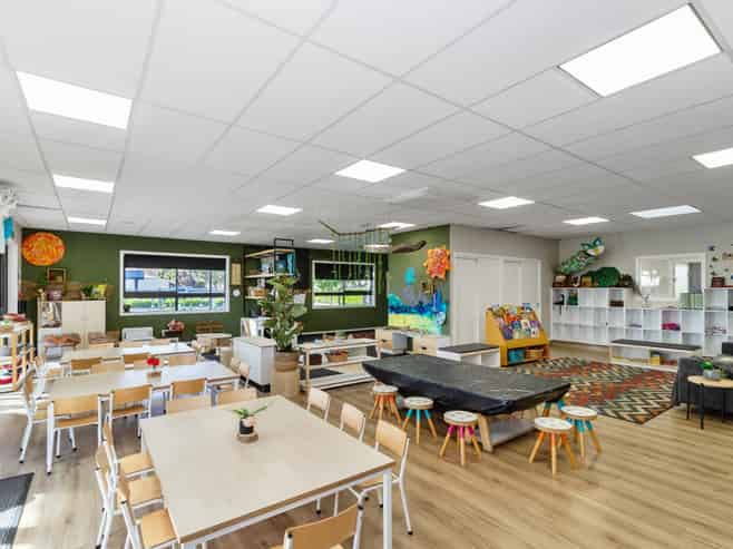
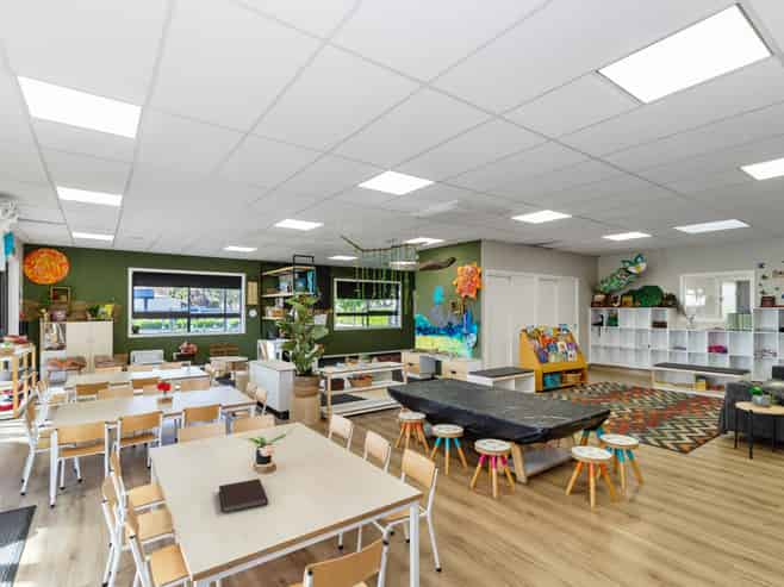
+ notebook (242, 494)
